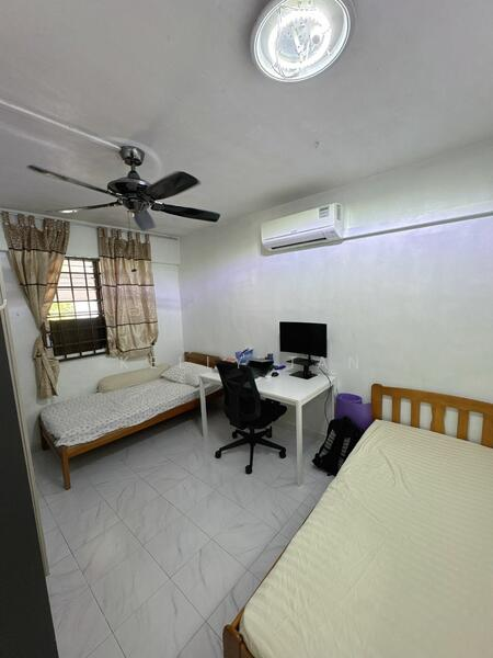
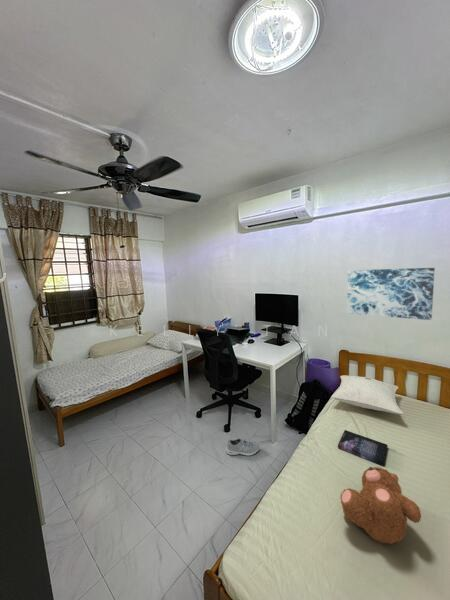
+ book (362, 446)
+ sneaker (243, 445)
+ cushion (366, 392)
+ wall art (386, 292)
+ teddy bear (380, 494)
